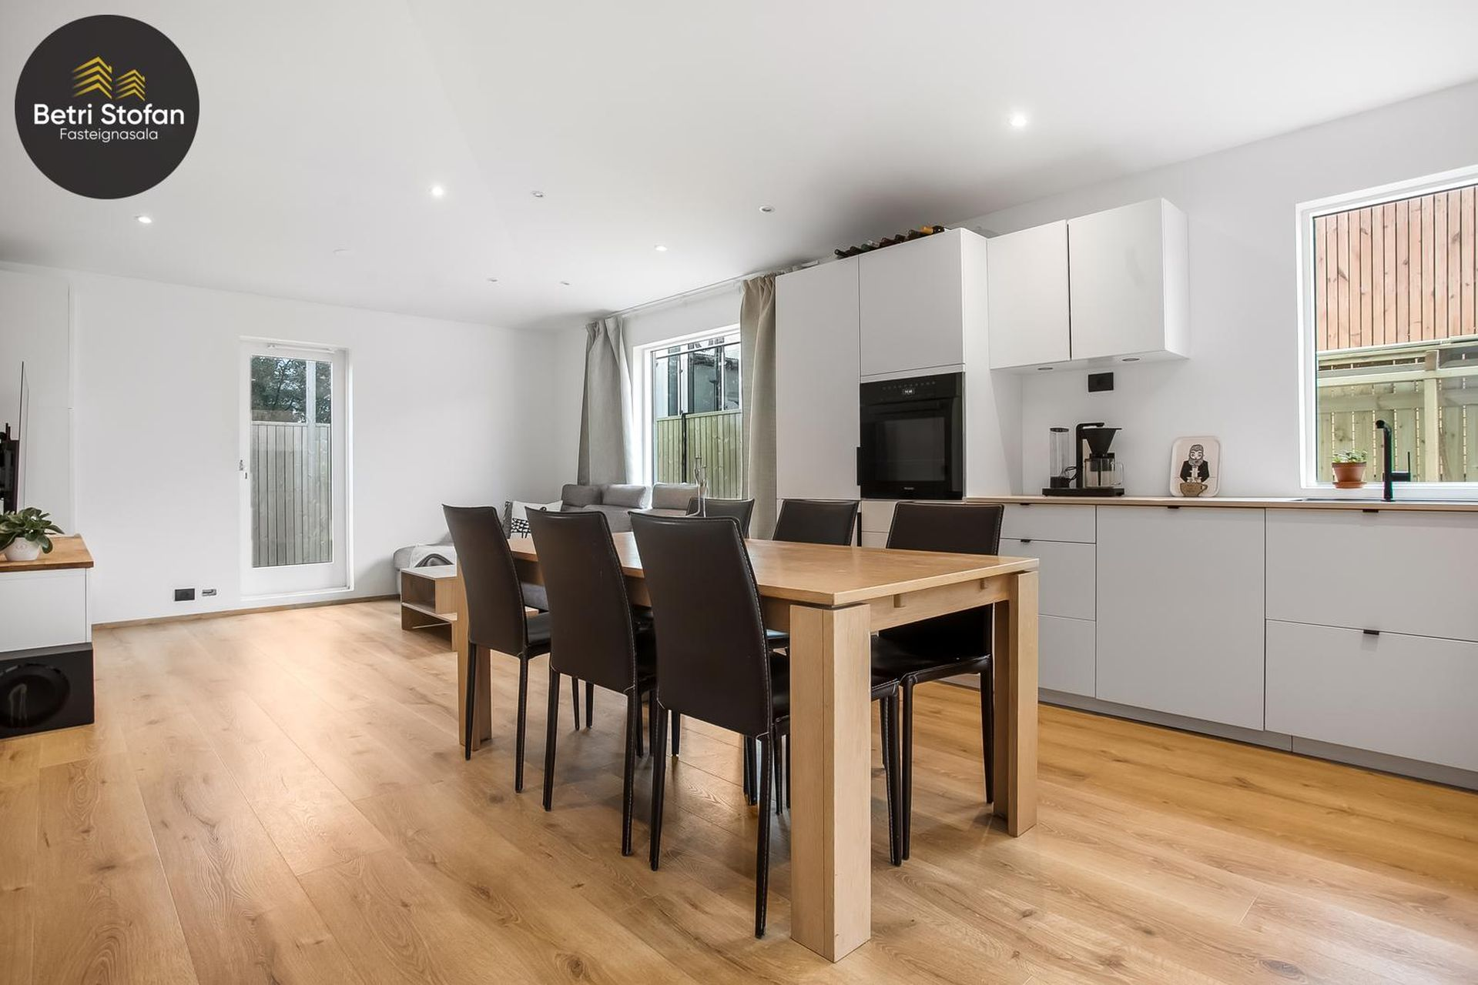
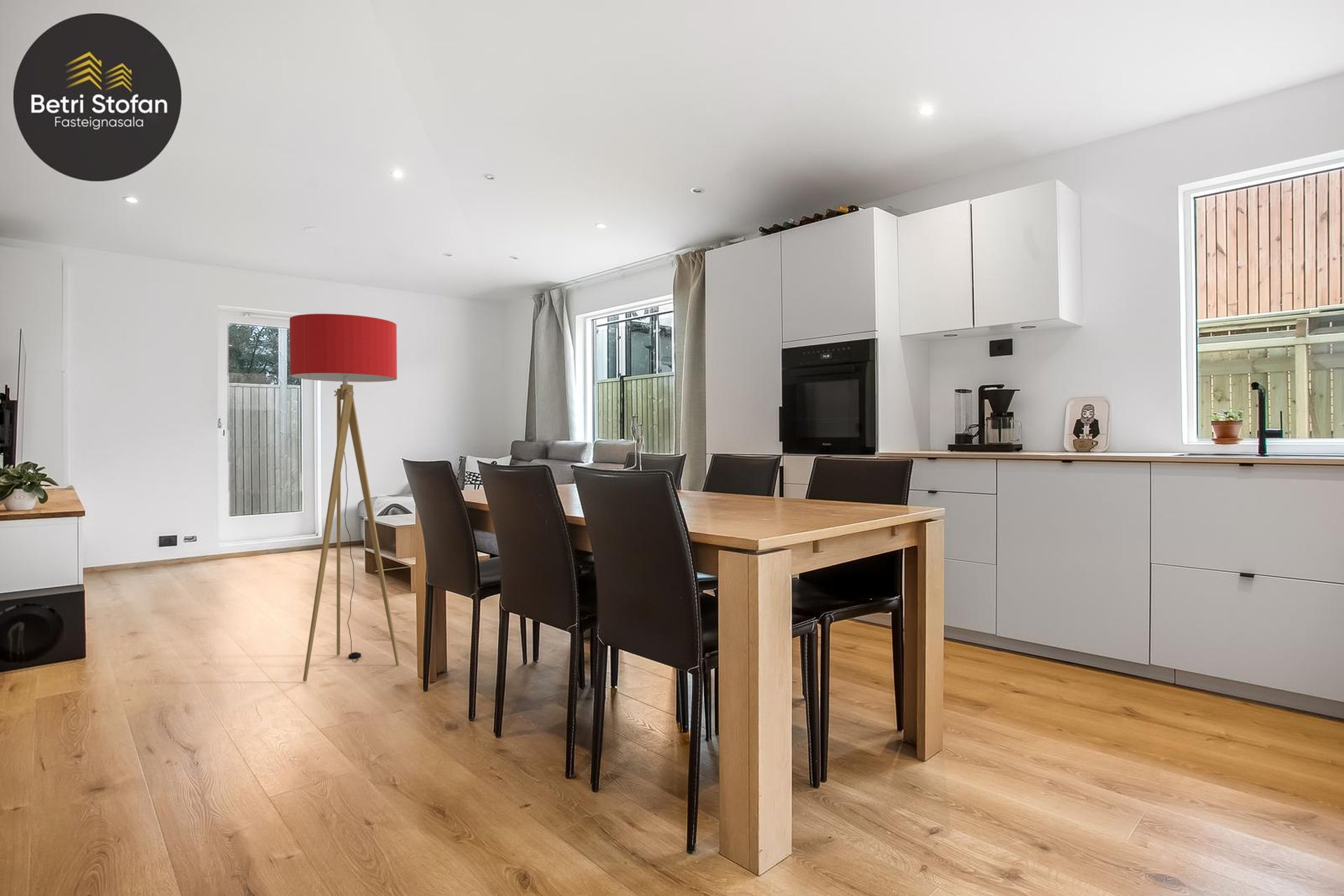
+ floor lamp (347, 494)
